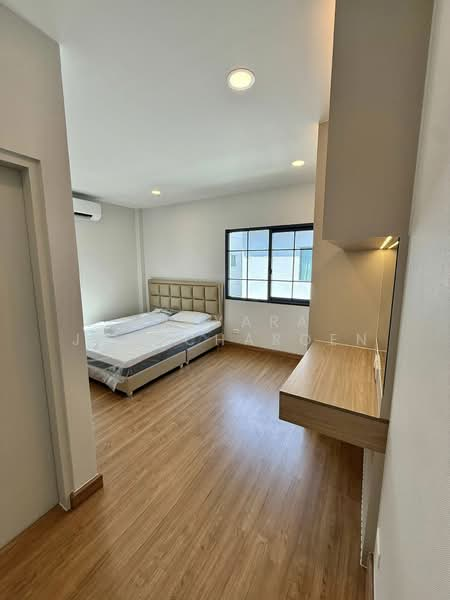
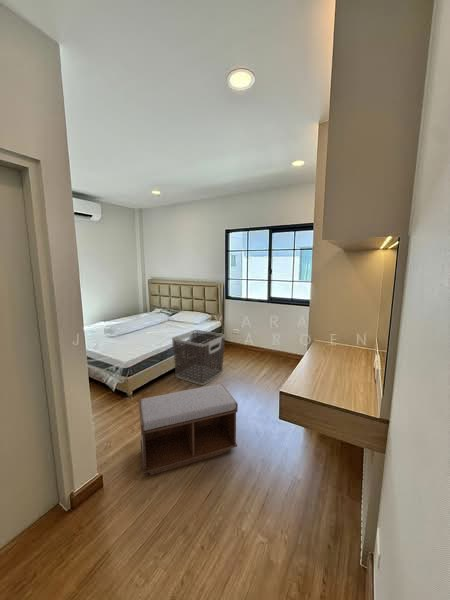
+ clothes hamper (199, 355)
+ bench (188, 424)
